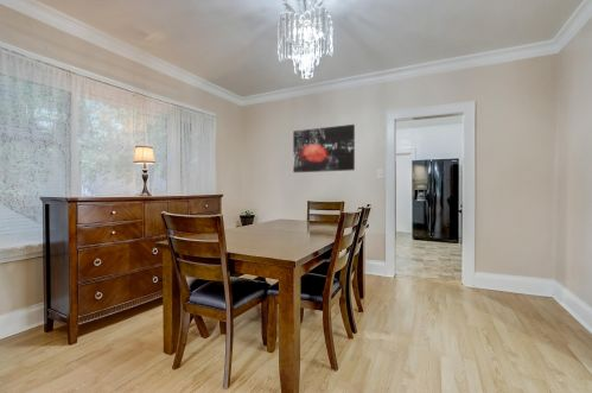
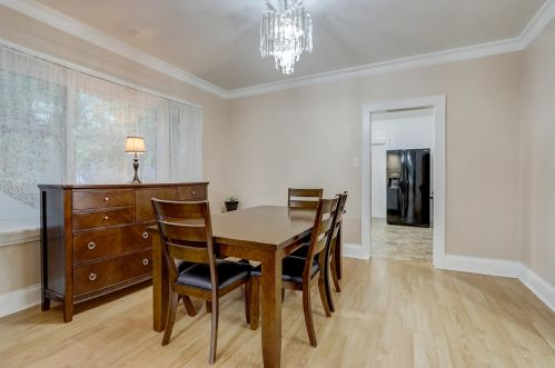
- wall art (322, 150)
